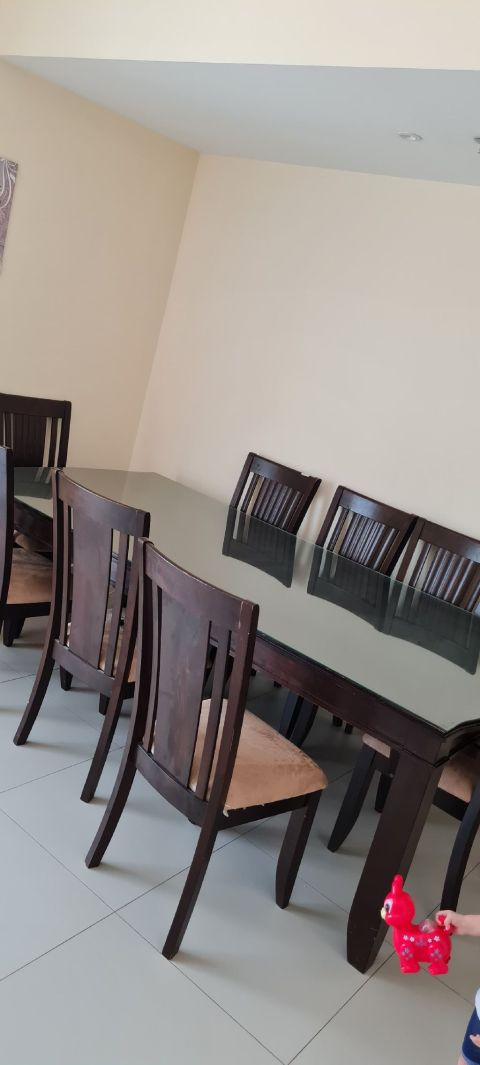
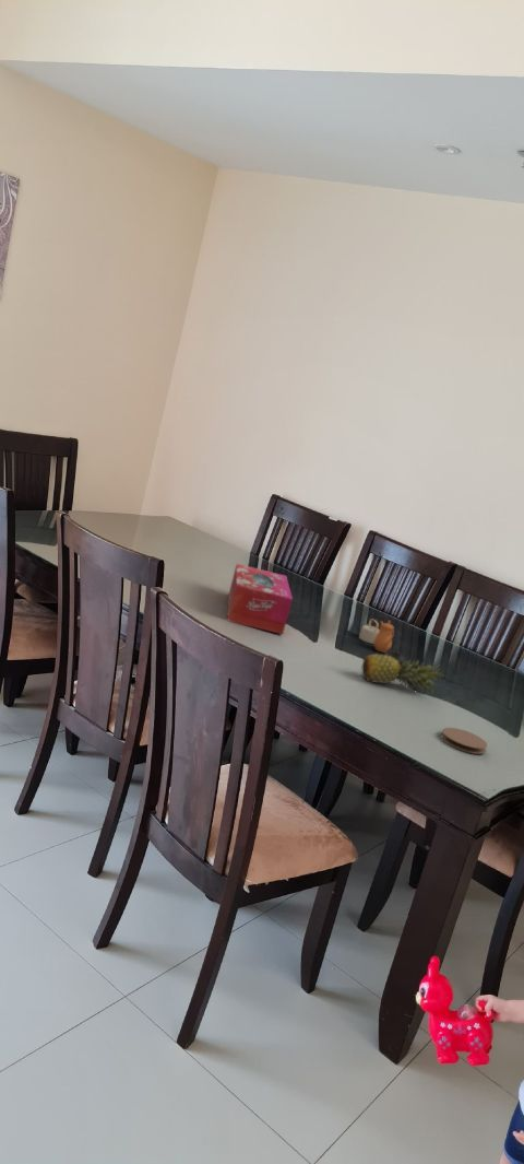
+ teapot (383, 634)
+ fruit (402, 672)
+ tissue box (258, 597)
+ coaster (464, 740)
